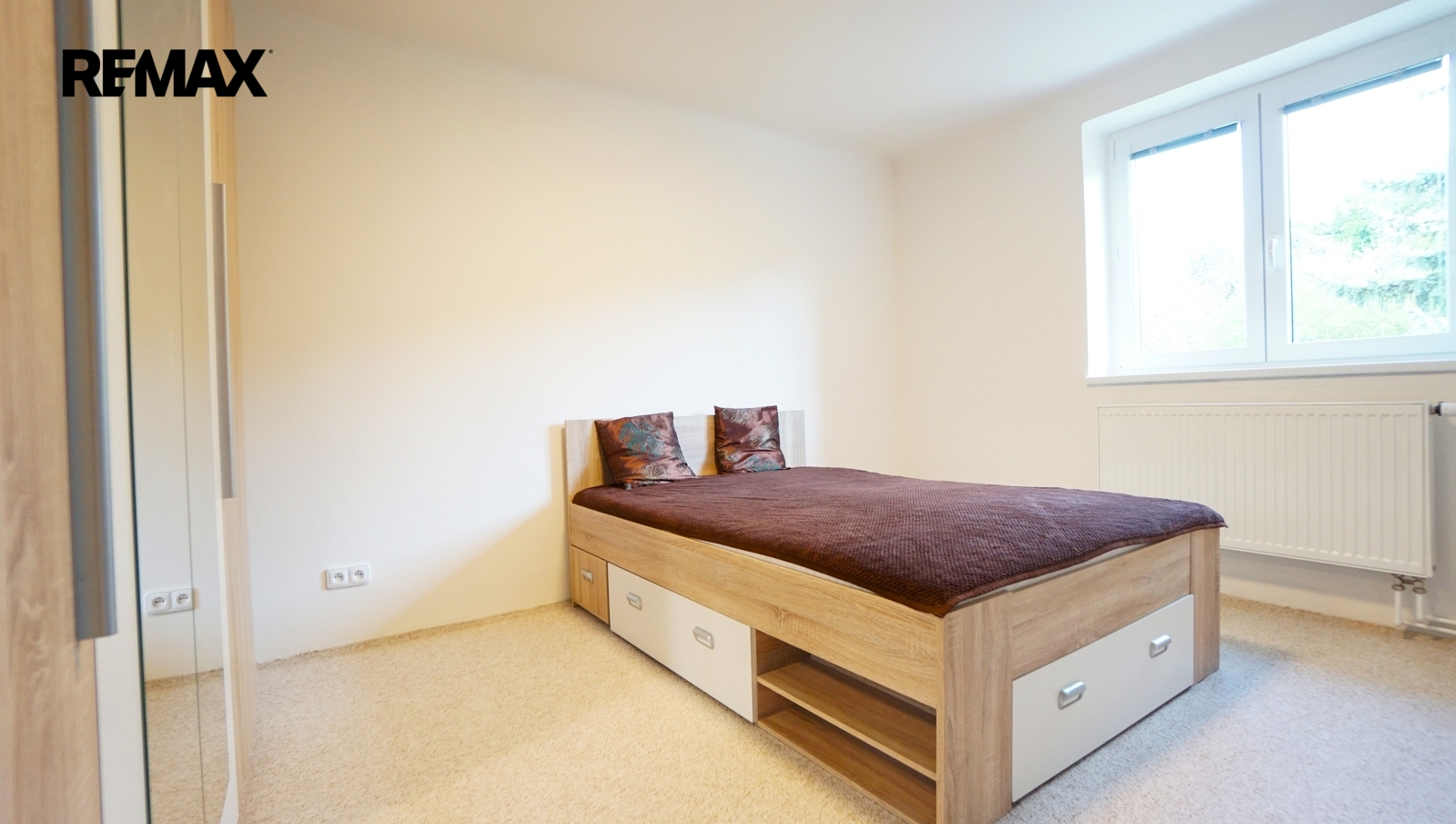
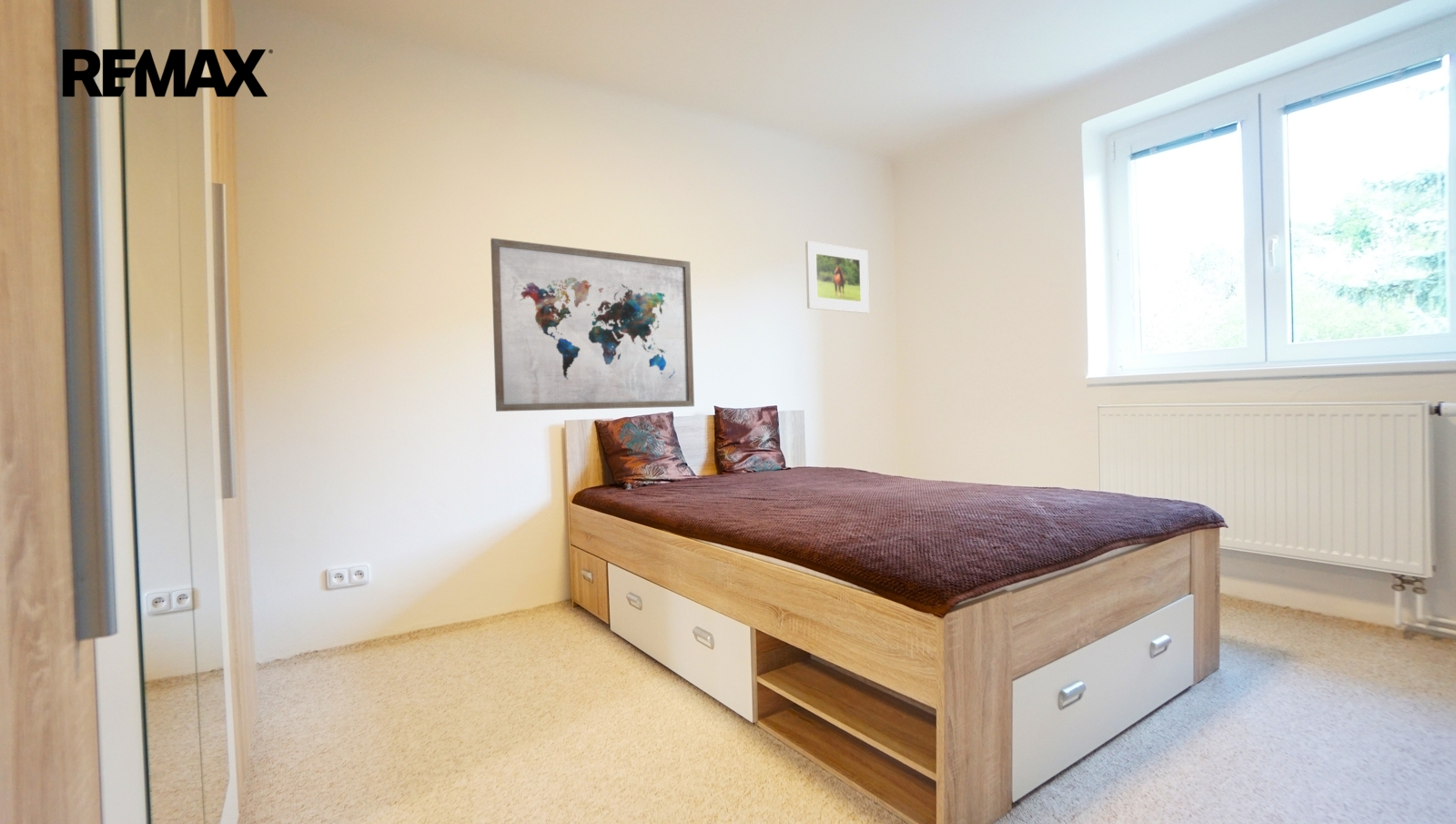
+ wall art (601, 330)
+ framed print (838, 278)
